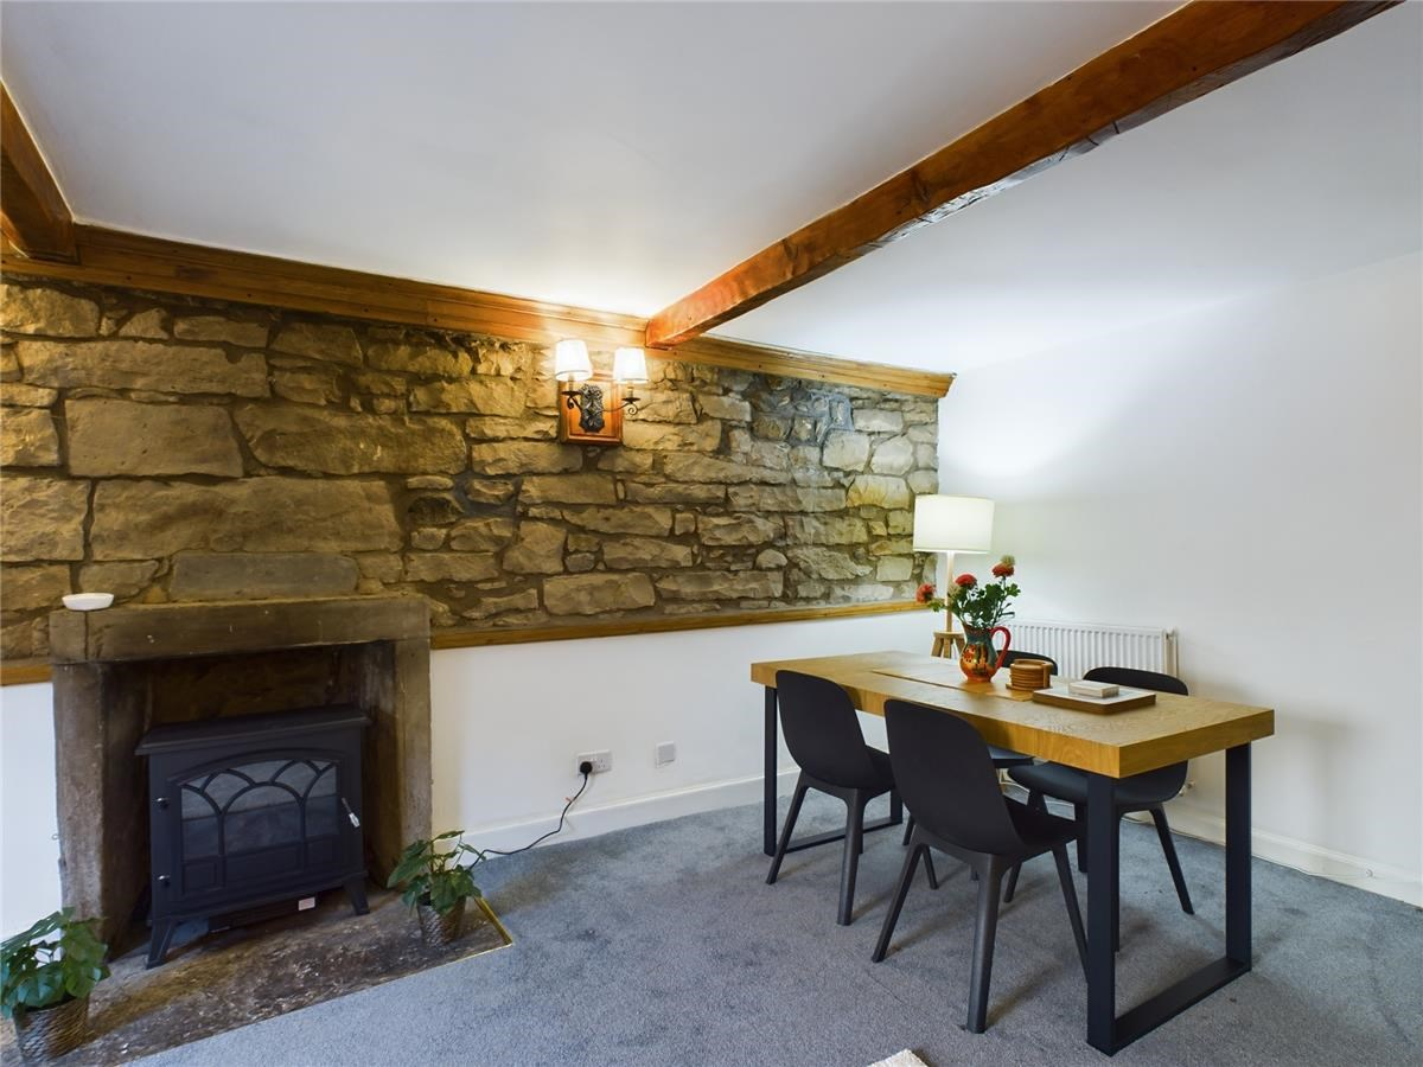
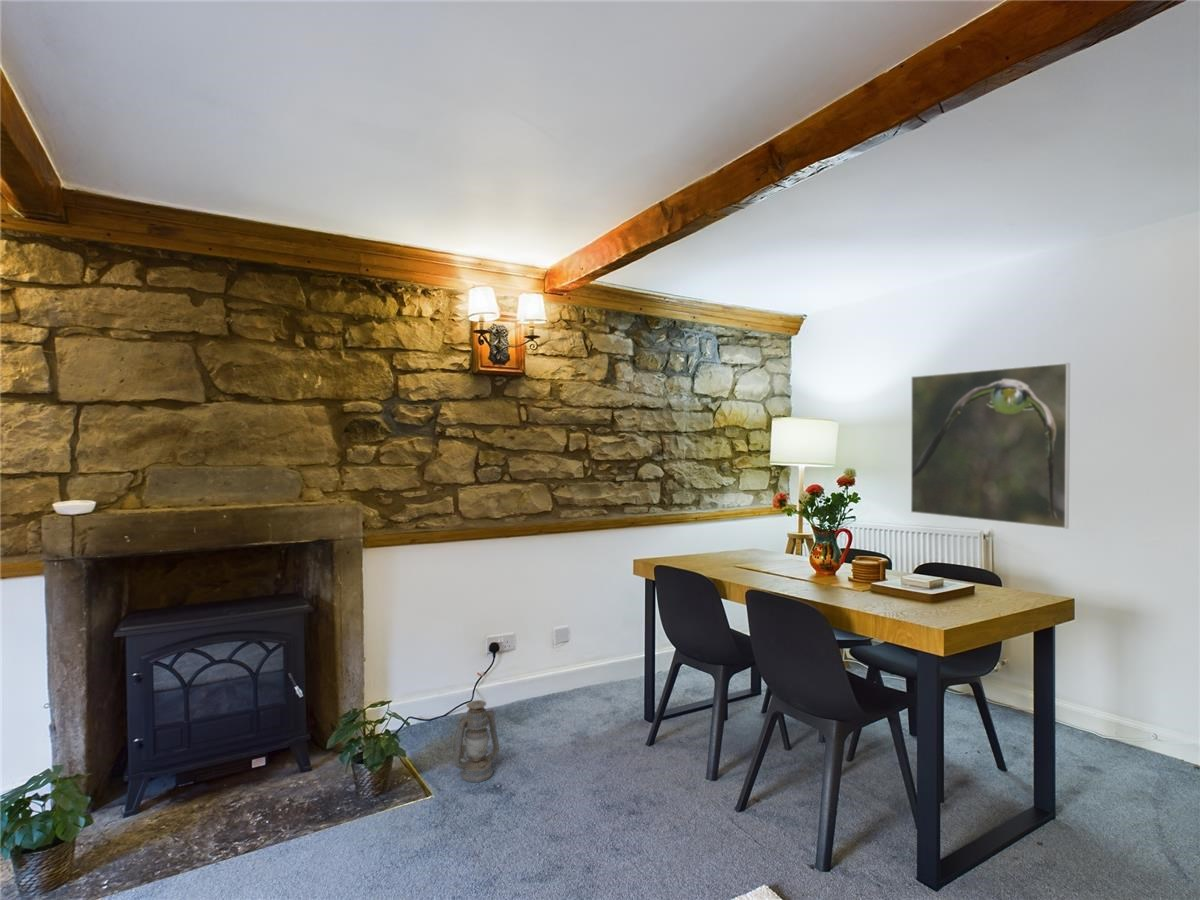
+ lantern (476, 736)
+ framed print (982, 445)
